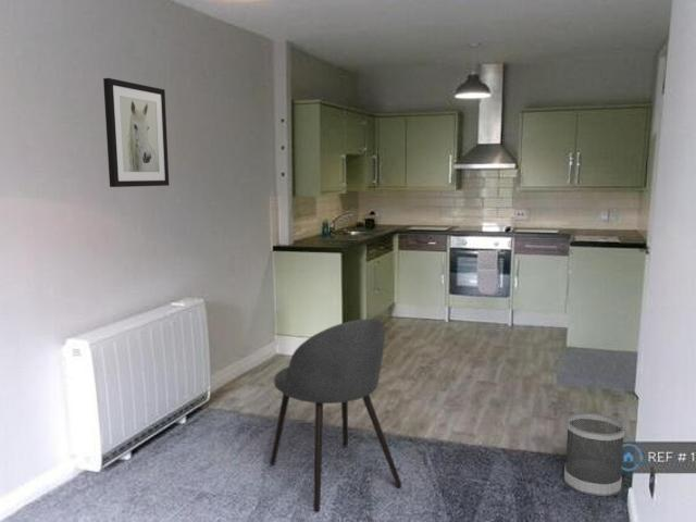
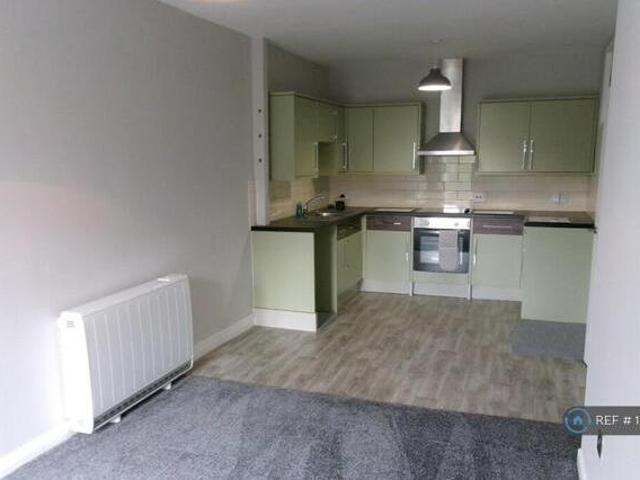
- wastebasket (594, 452)
- wall art (138, 135)
- dining chair (332, 394)
